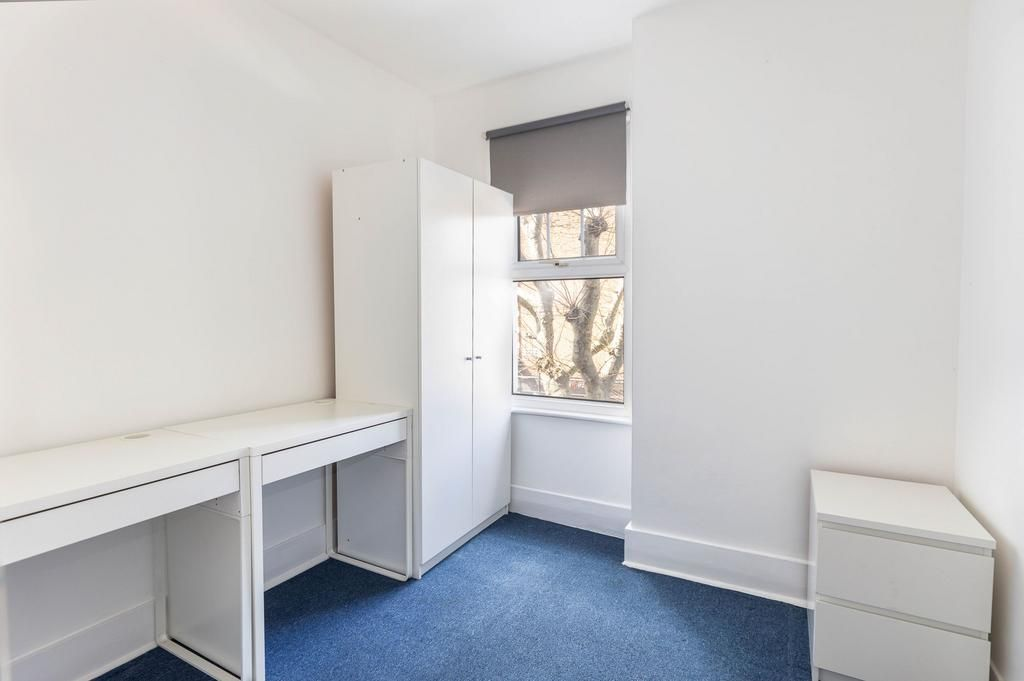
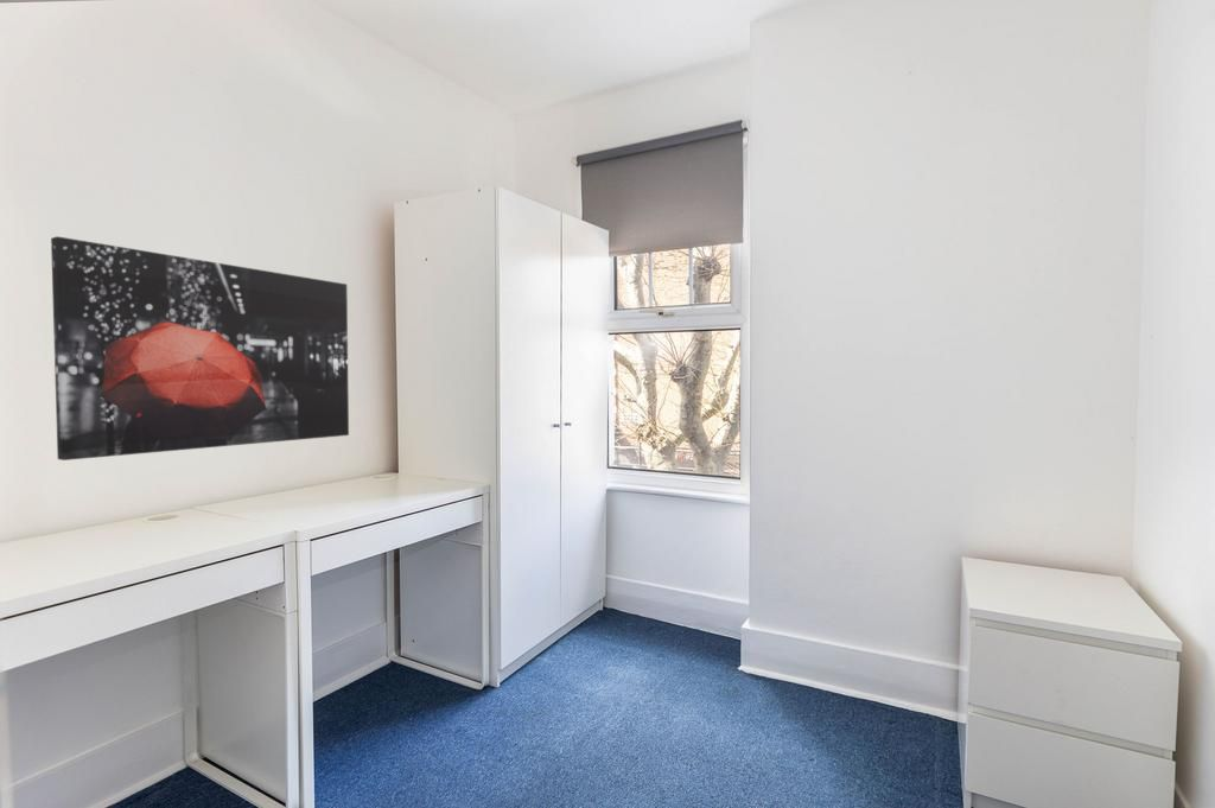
+ wall art (228, 355)
